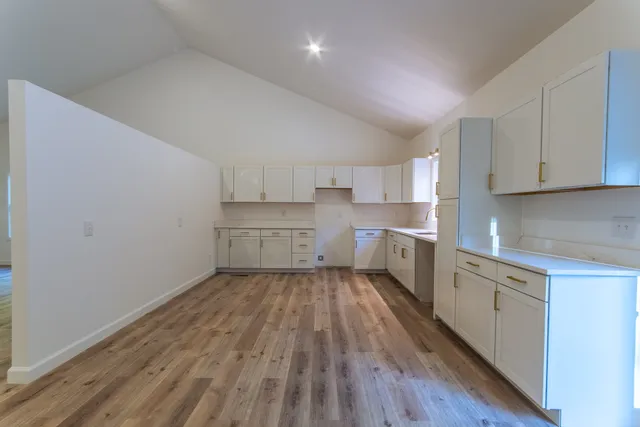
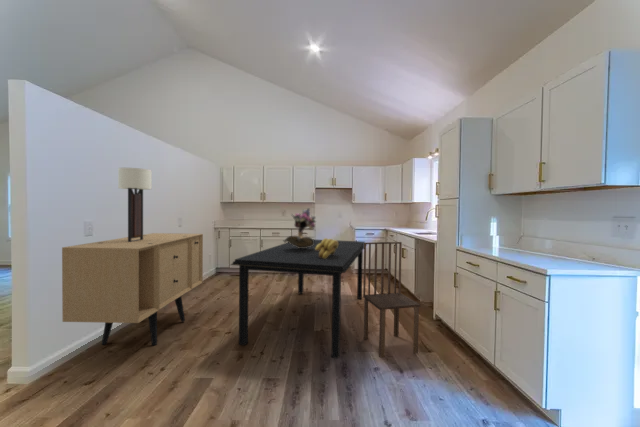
+ banana bunch (327, 247)
+ bouquet (301, 228)
+ sideboard (147, 285)
+ wall sconce (135, 204)
+ dining table (315, 274)
+ dining chair (390, 295)
